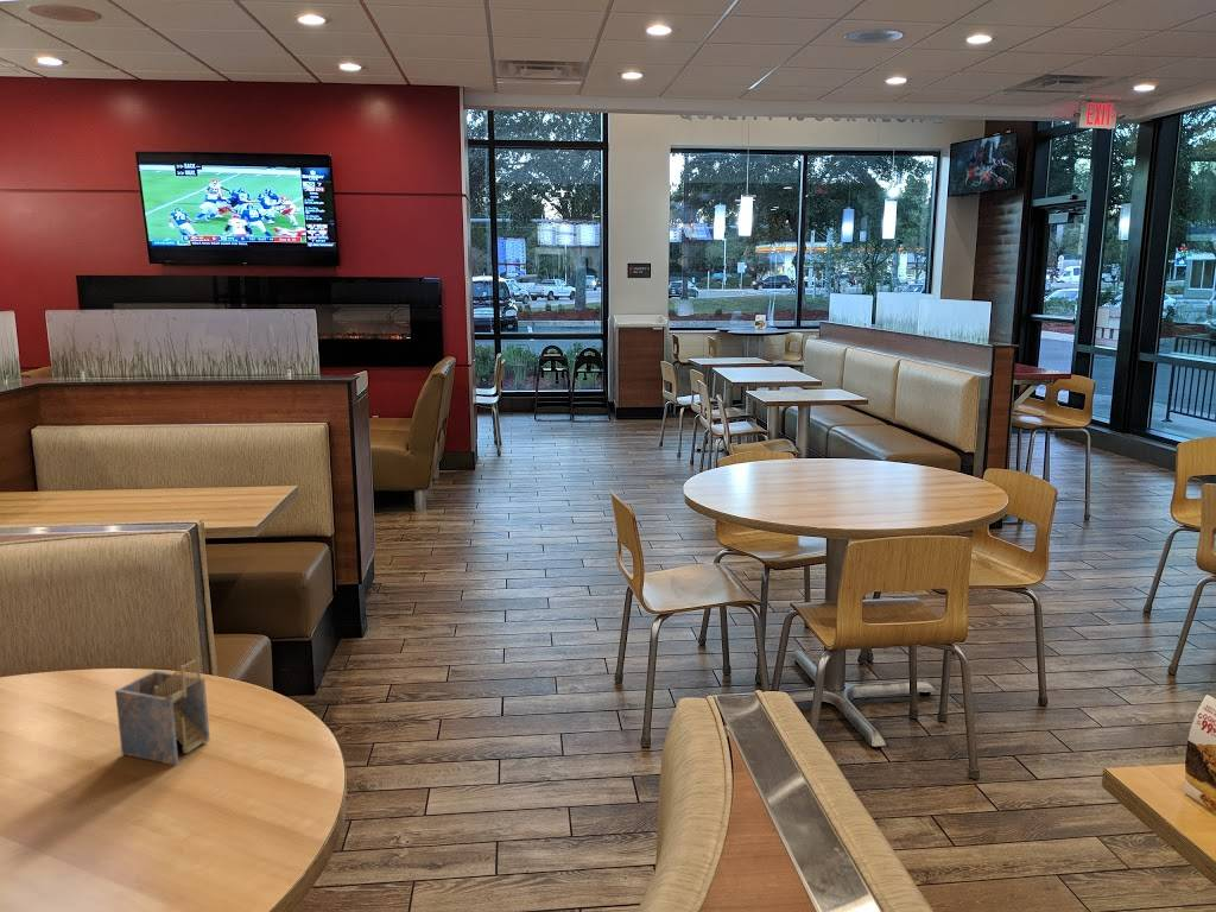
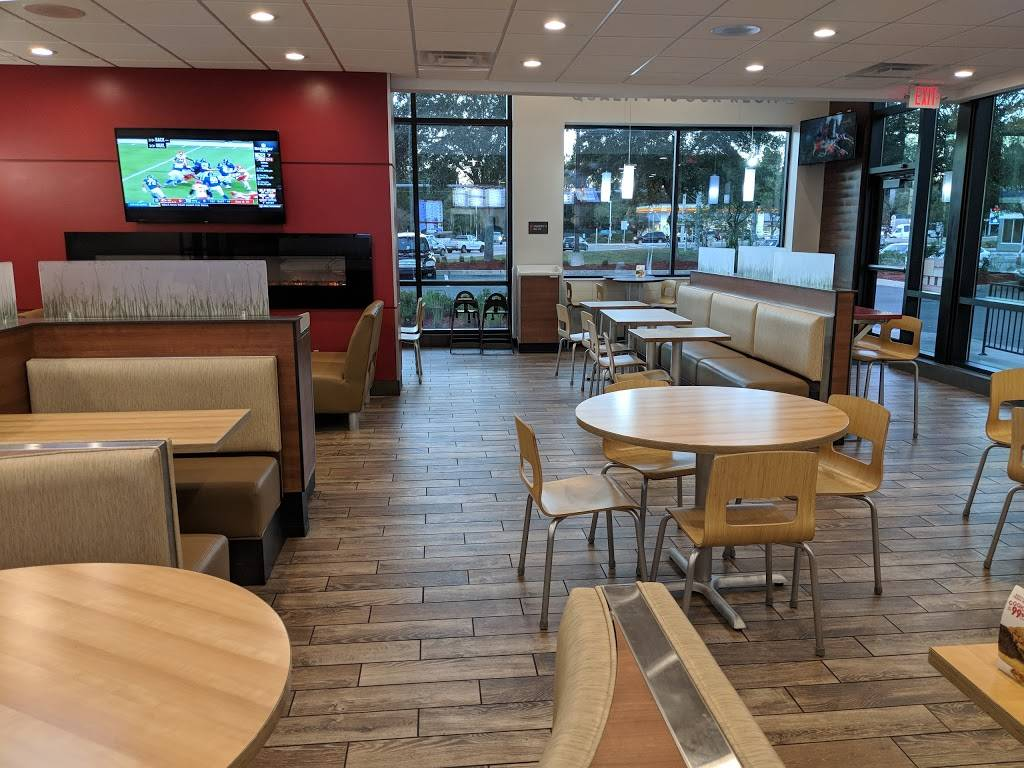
- napkin holder (163, 704)
